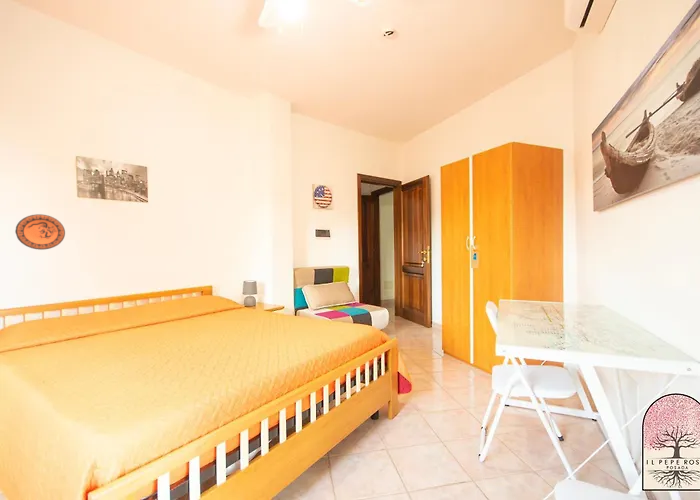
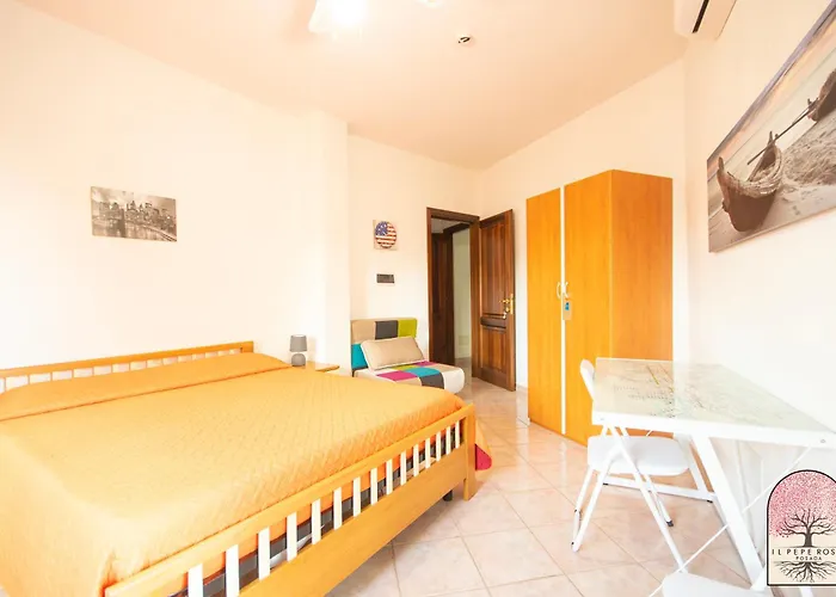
- decorative plate (41, 232)
